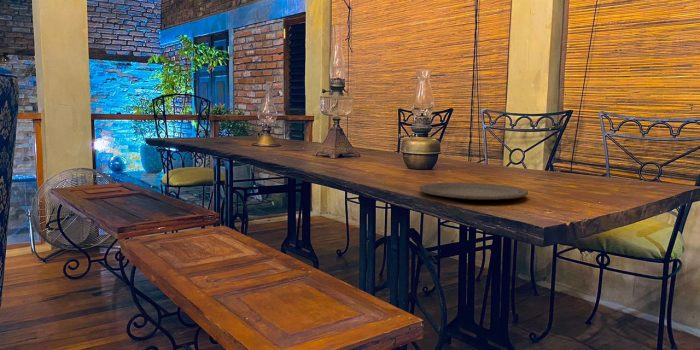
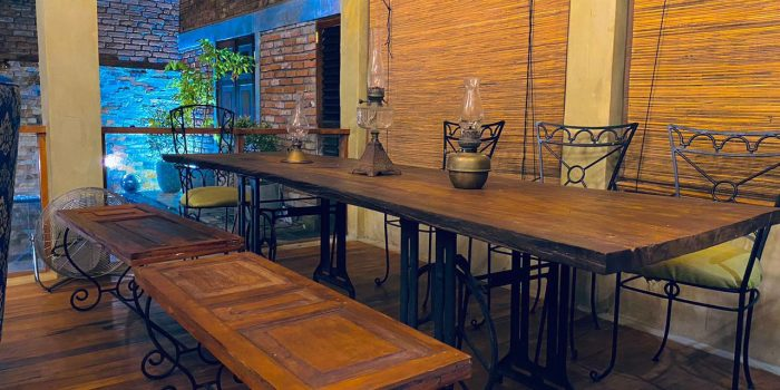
- plate (472, 192)
